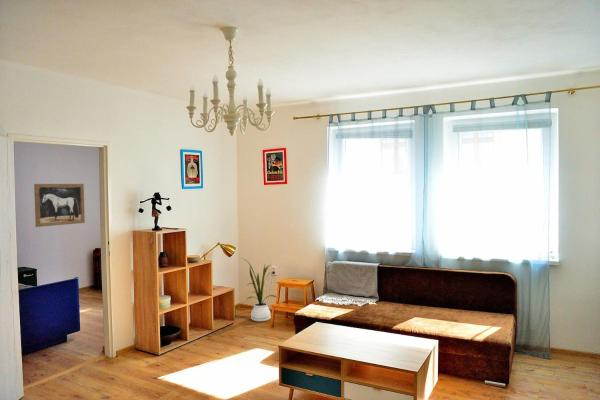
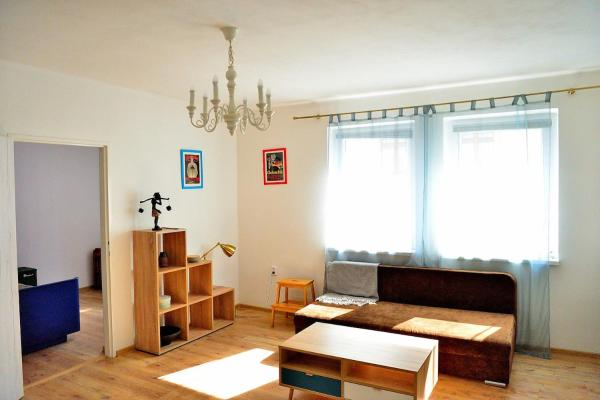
- house plant (258, 288)
- wall art (60, 204)
